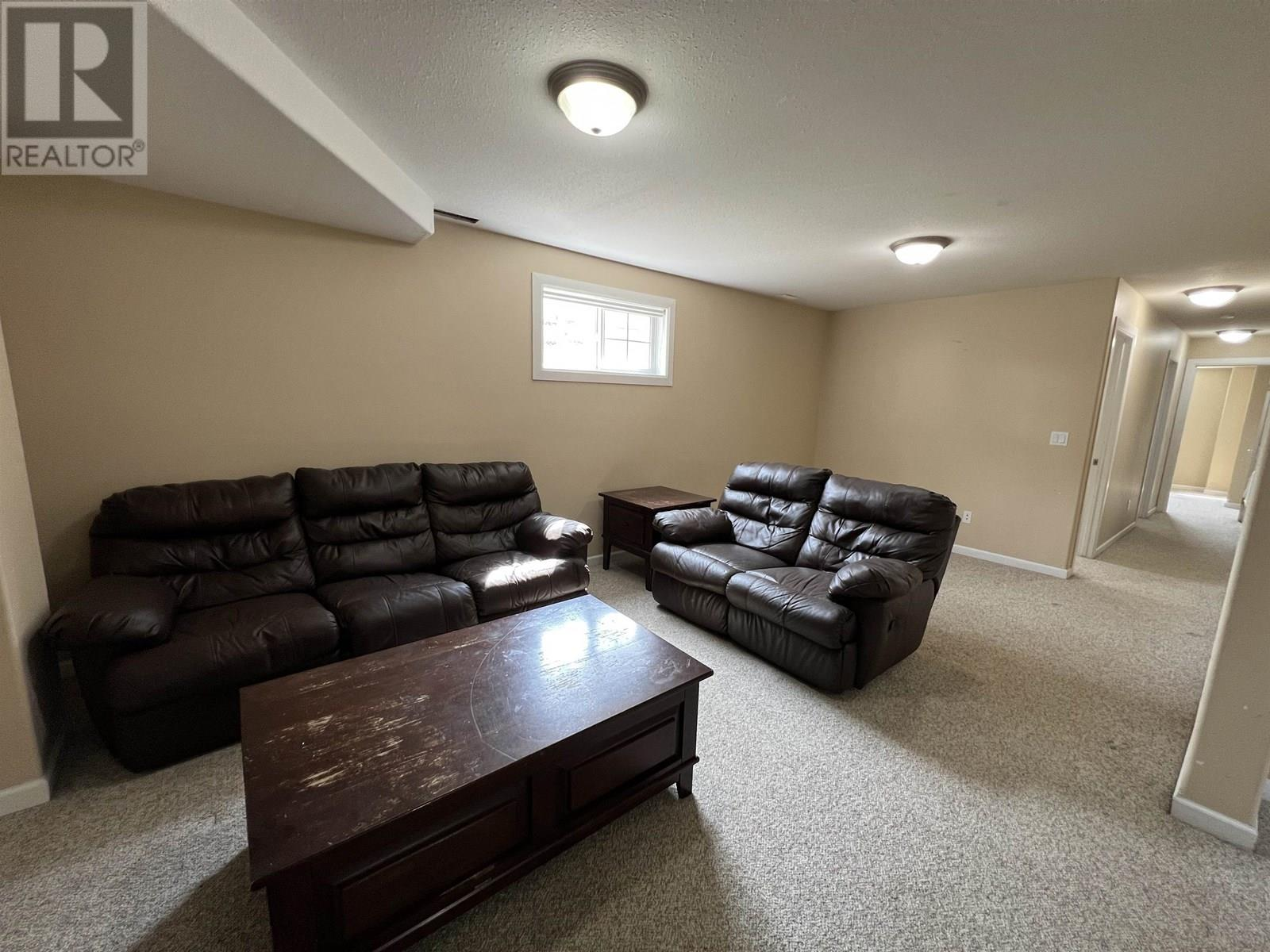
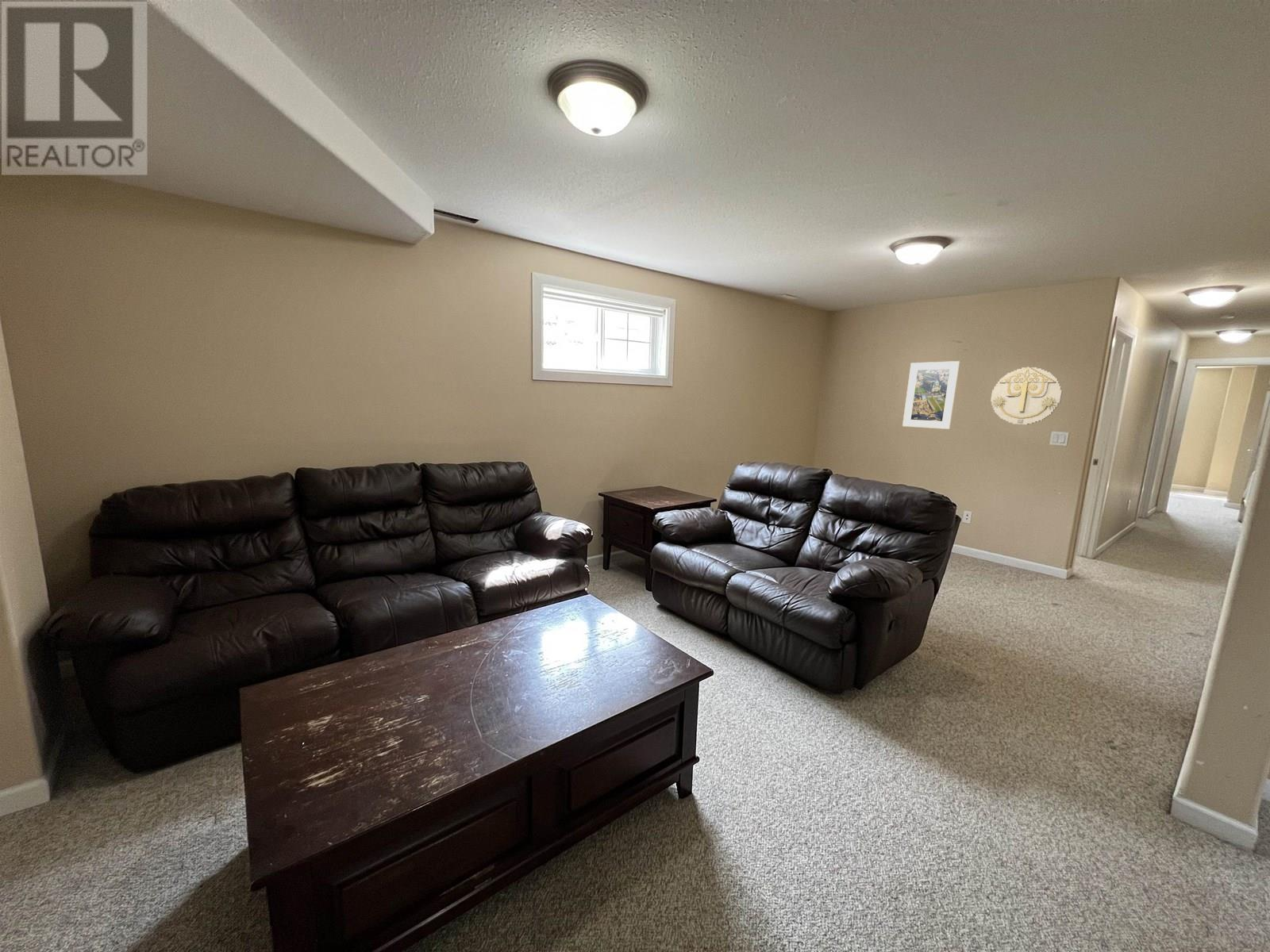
+ wall decoration (1024, 395)
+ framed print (929, 395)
